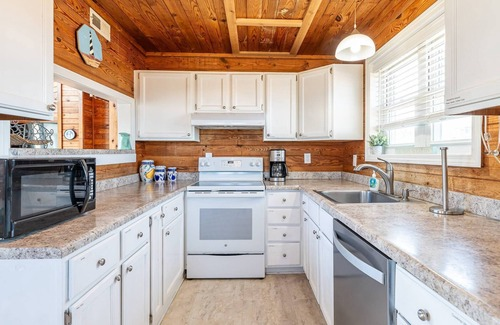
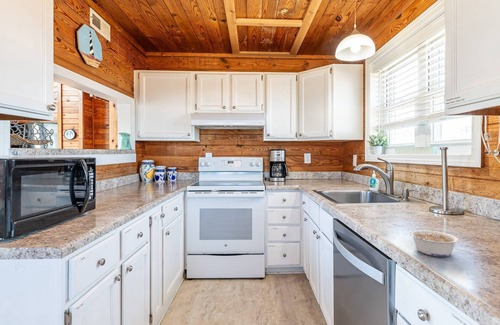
+ legume (433, 242)
